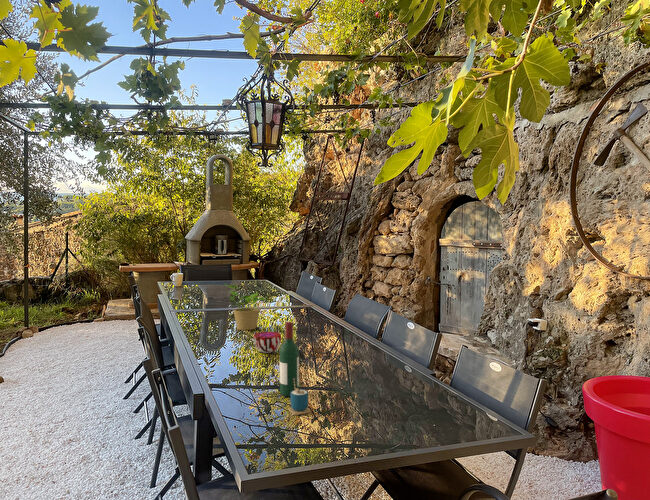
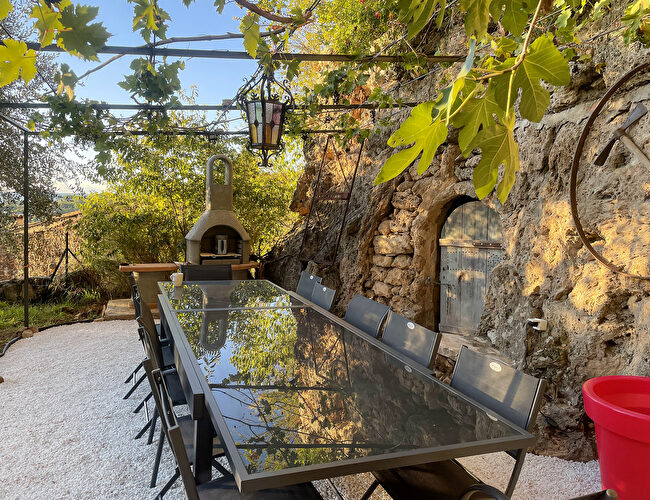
- cup (299, 395)
- potted plant (245, 305)
- wine bottle (289, 357)
- decorative bowl (267, 343)
